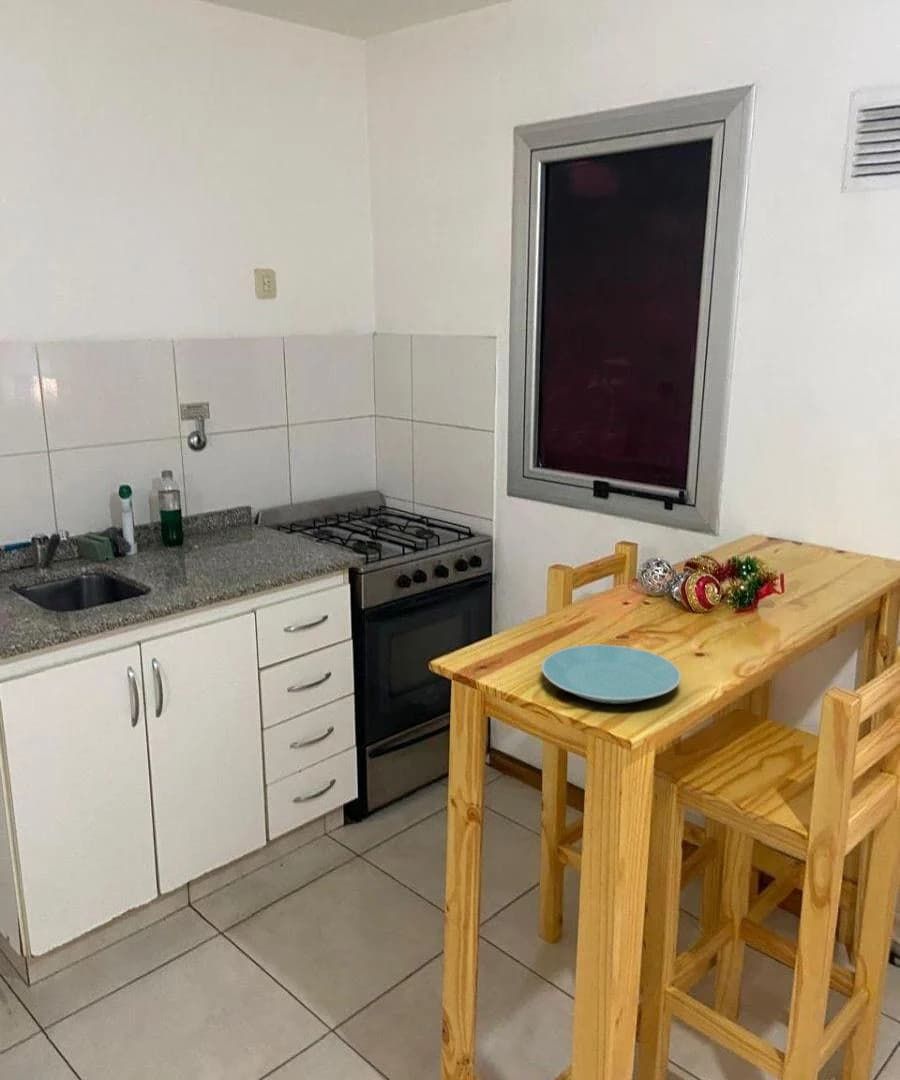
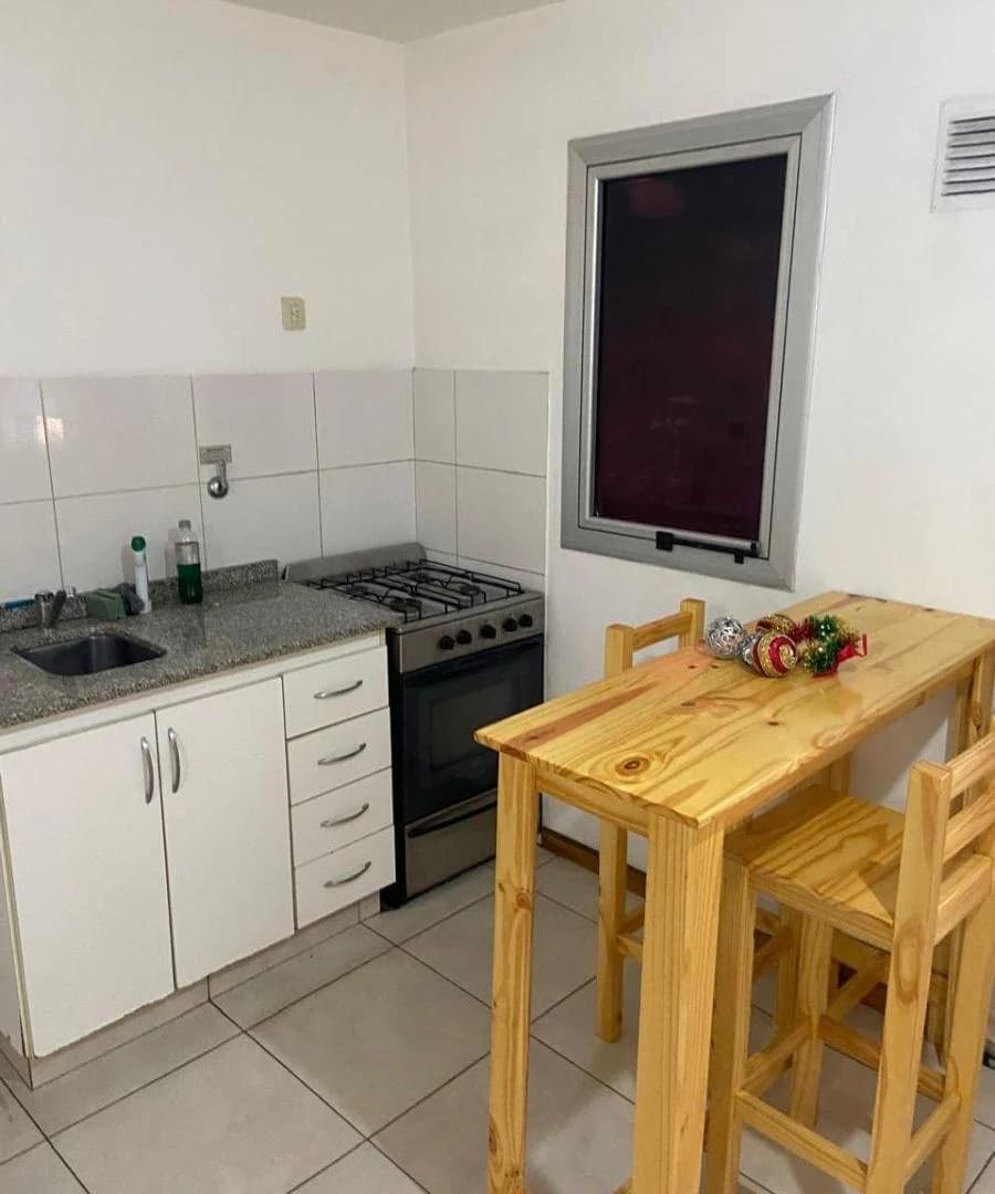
- plate (609, 676)
